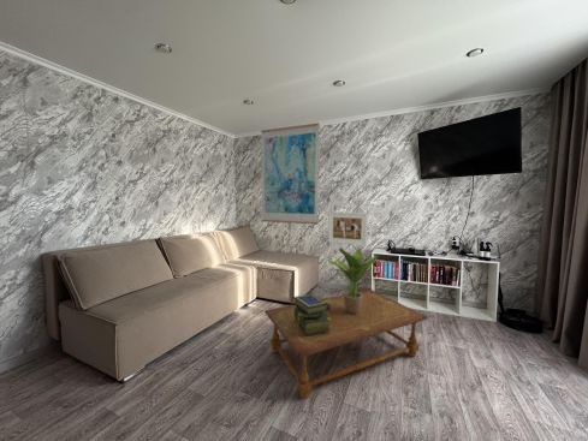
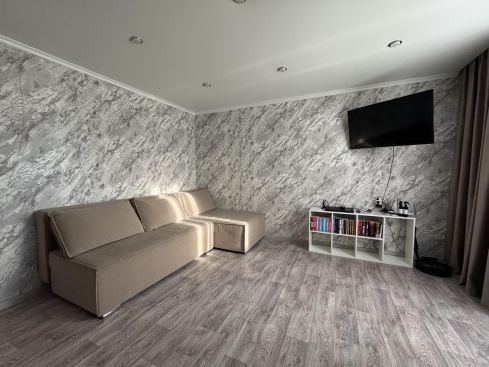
- potted plant (357, 279)
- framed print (346, 227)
- coffee table (343, 333)
- wall art (289, 175)
- stack of books (310, 311)
